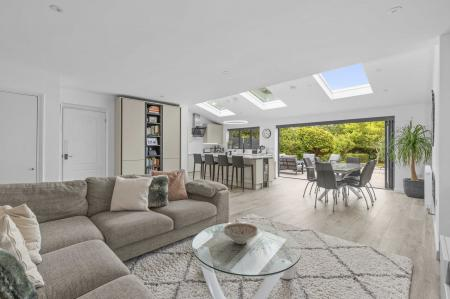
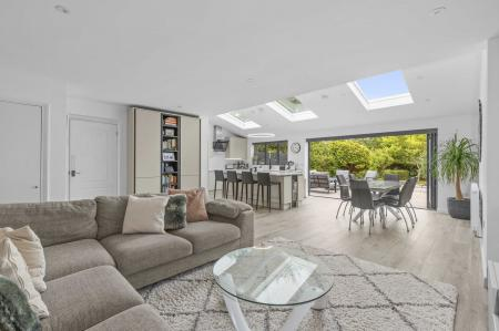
- decorative bowl (240, 234)
